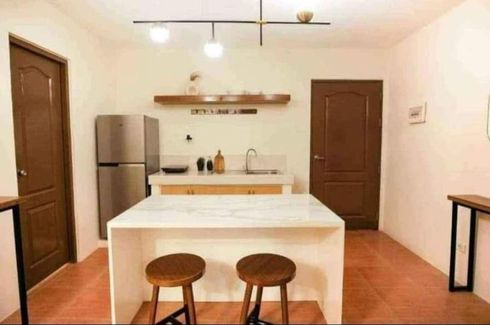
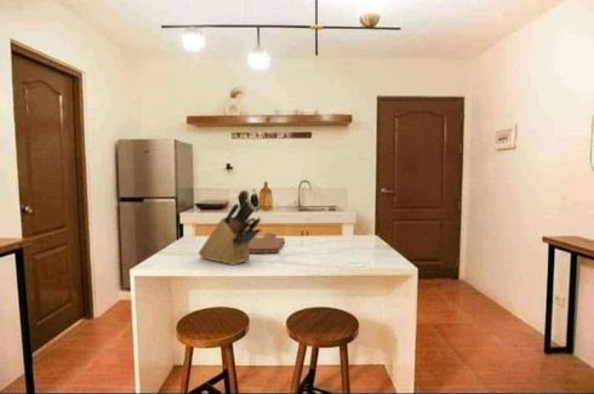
+ knife block (229, 229)
+ cutting board (261, 242)
